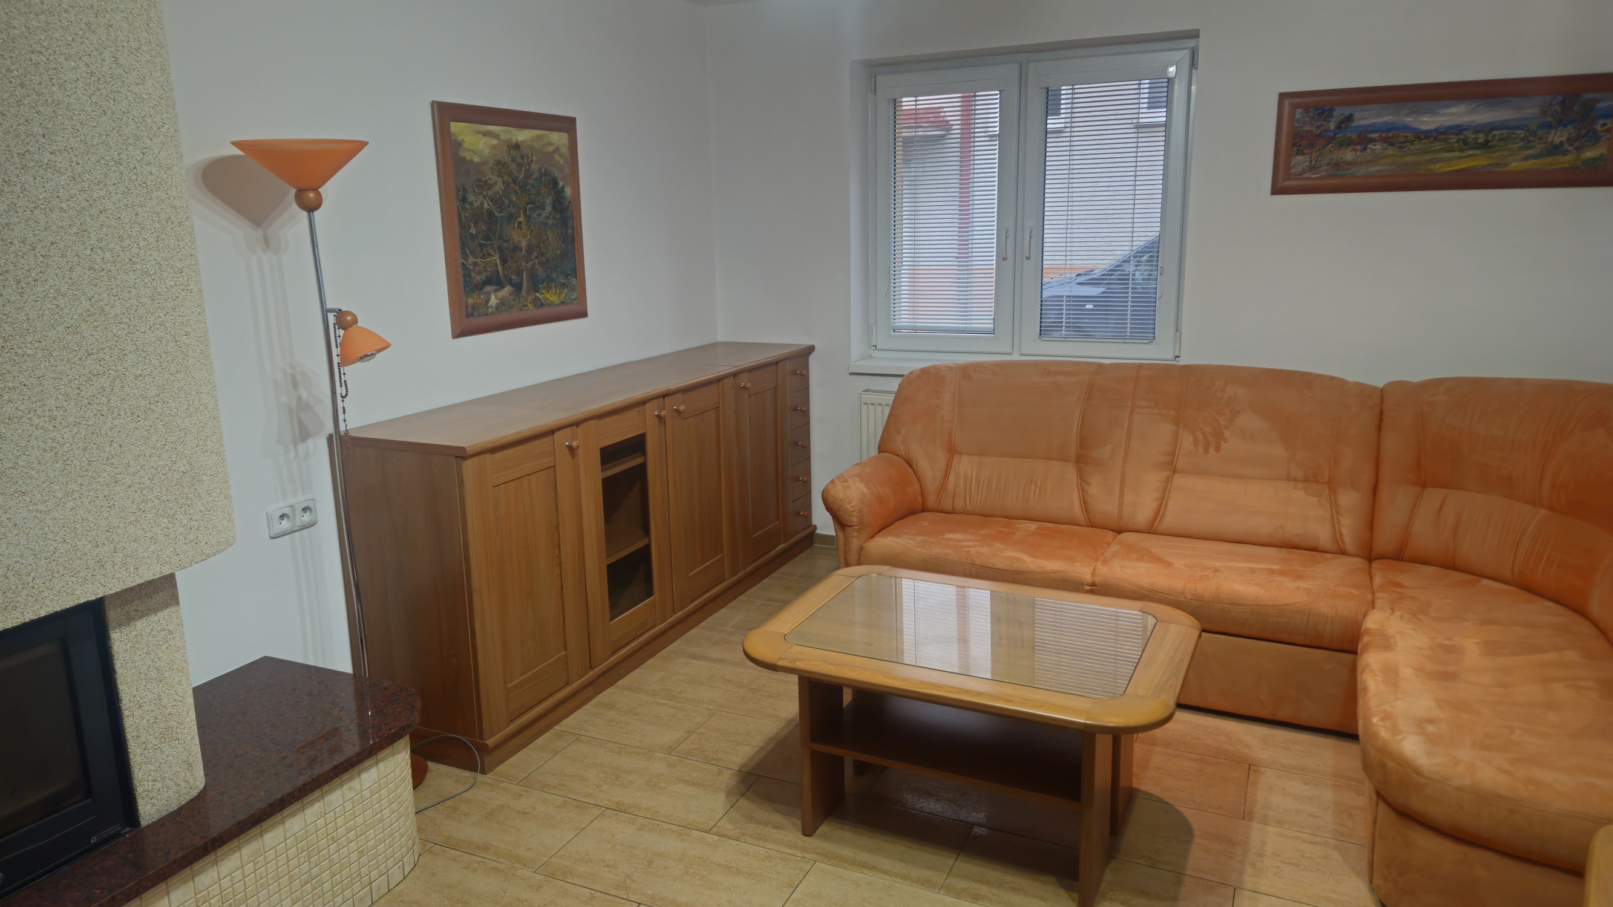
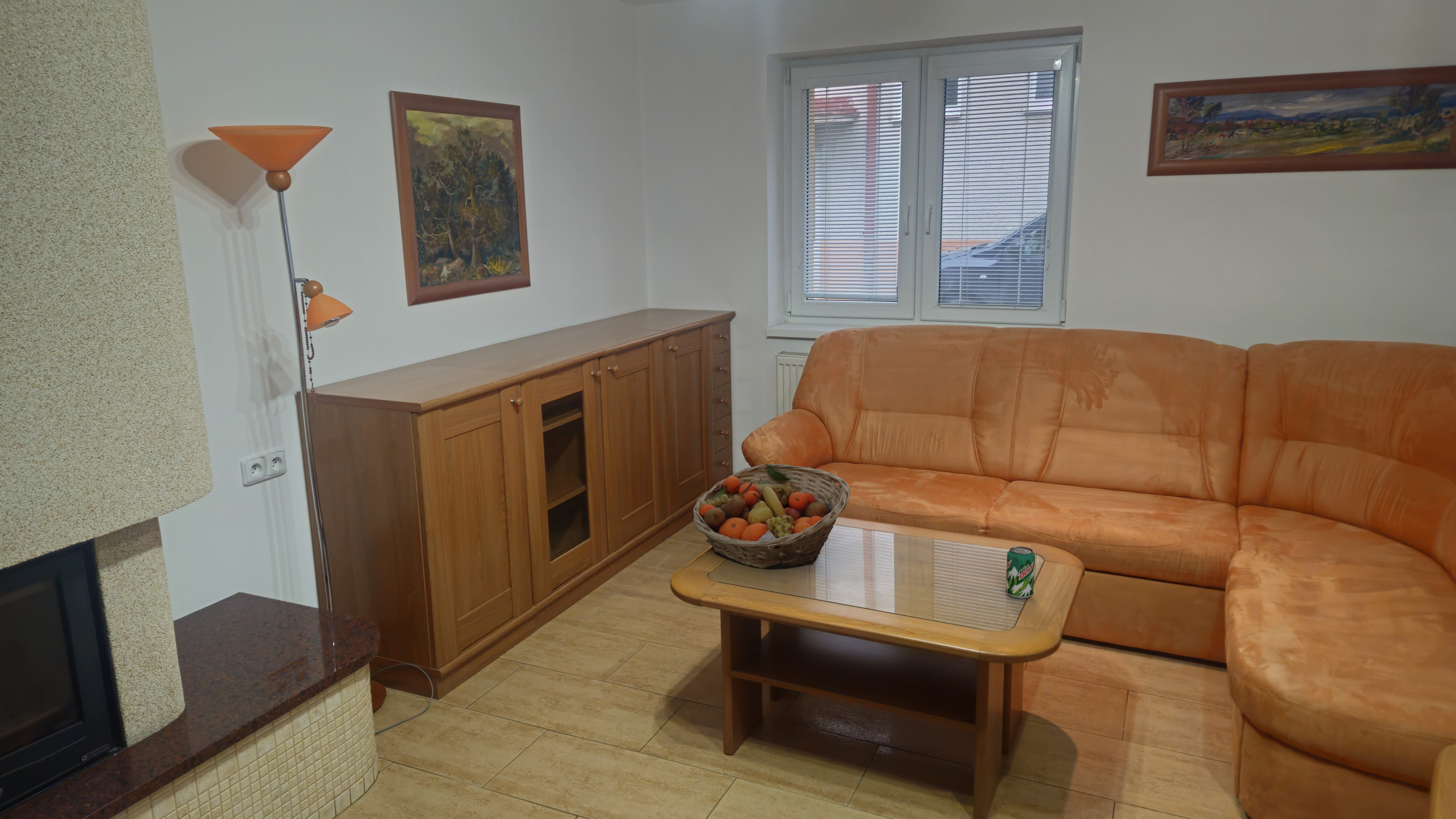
+ beverage can (1020, 572)
+ fruit basket (770, 514)
